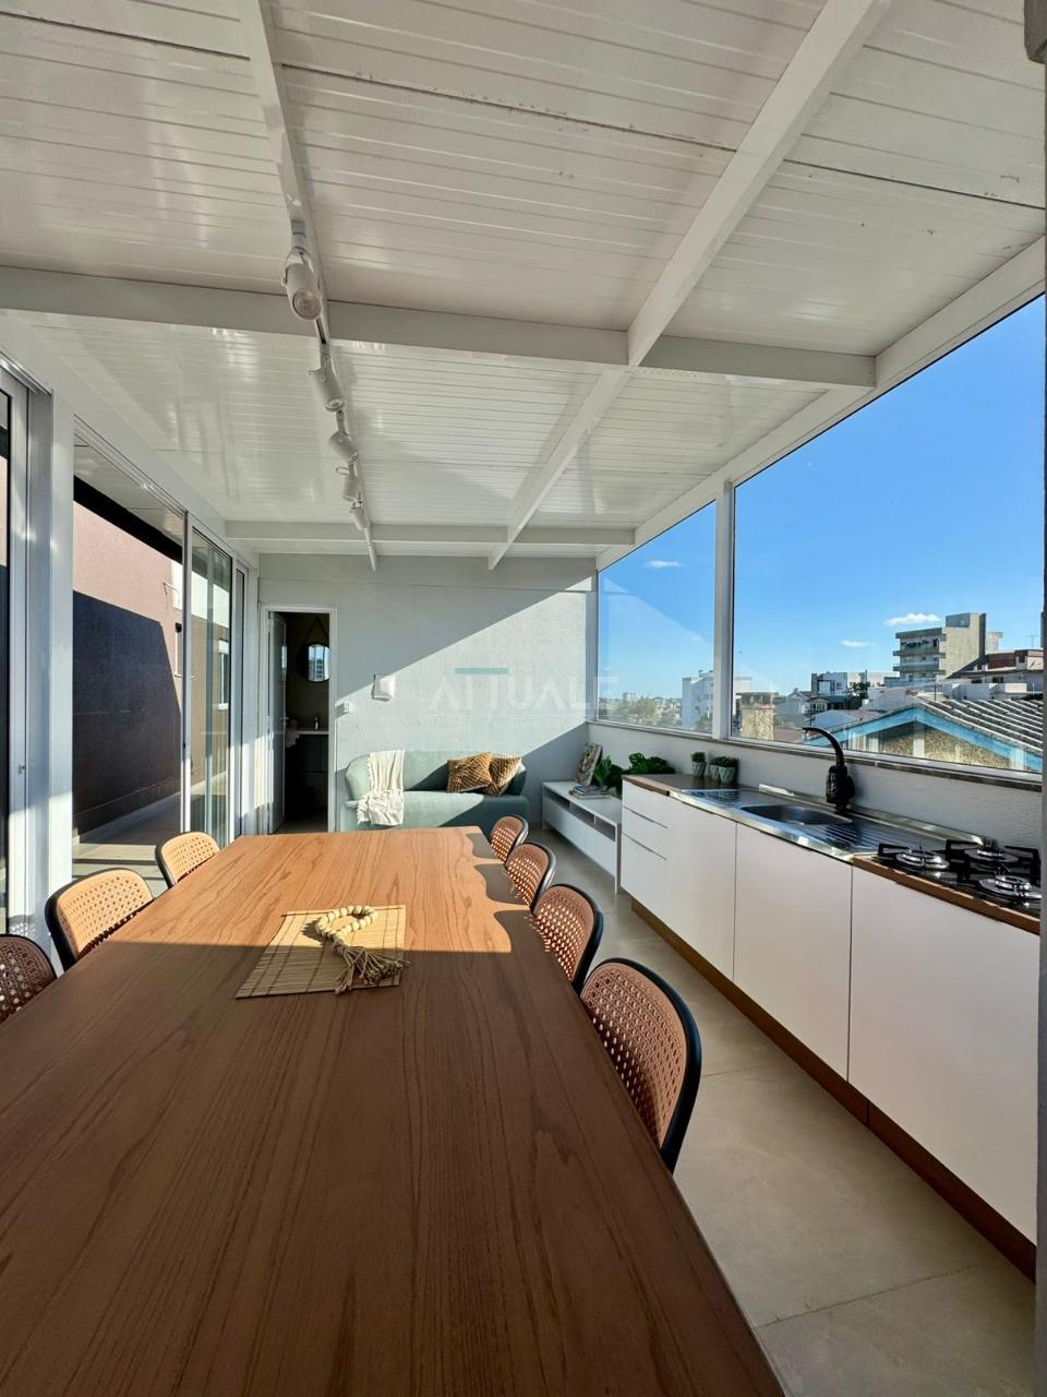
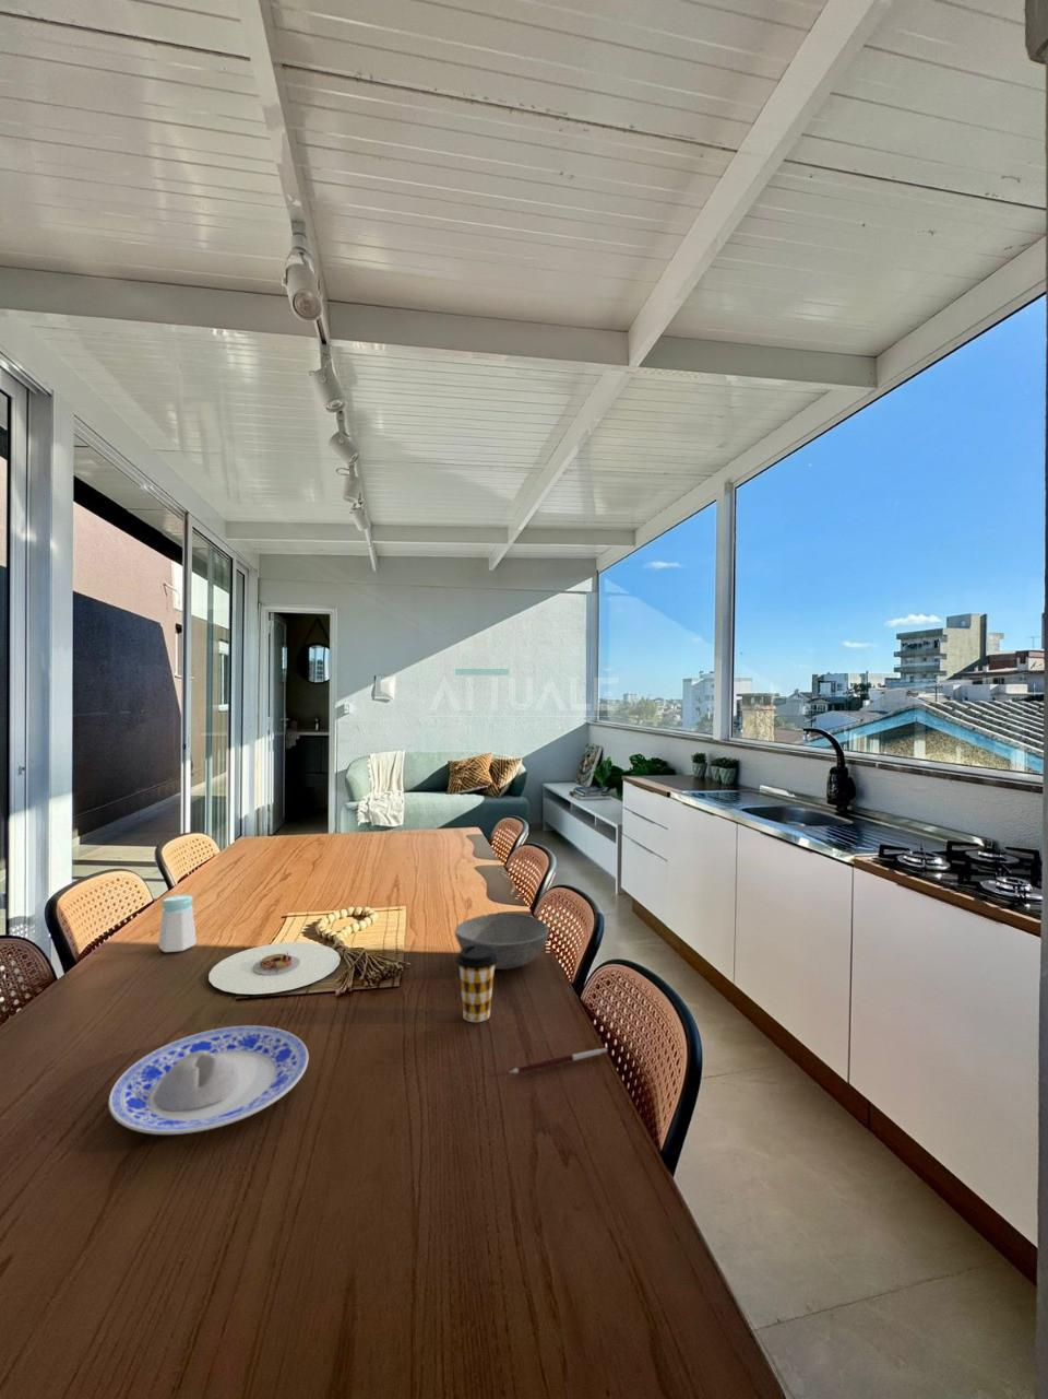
+ plate (214, 1071)
+ coffee cup (476, 983)
+ plate (276, 959)
+ bowl (501, 943)
+ salt shaker (177, 921)
+ pen (559, 1060)
